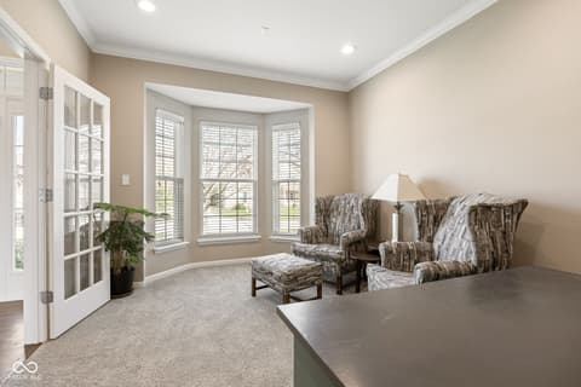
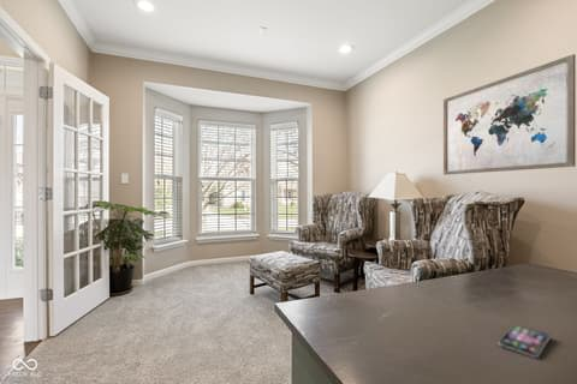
+ smartphone (524, 338)
+ wall art (496, 126)
